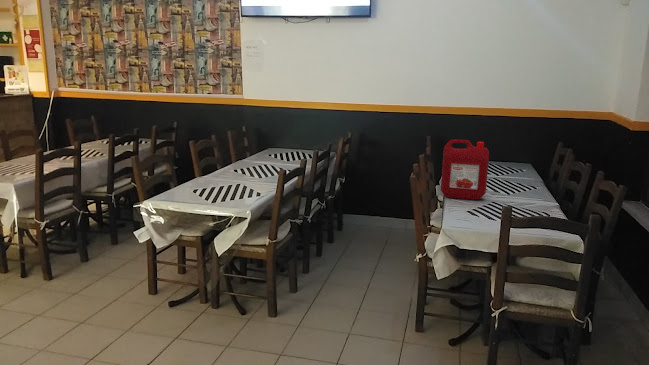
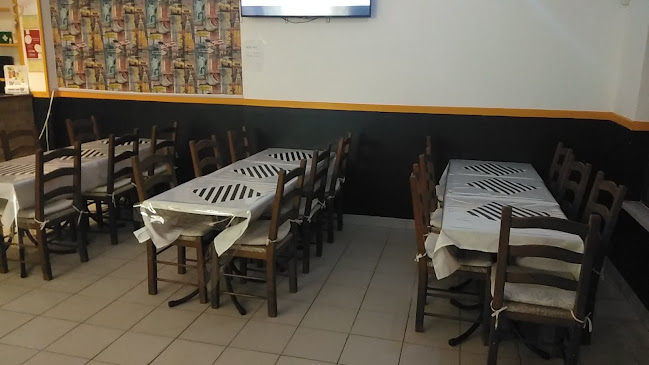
- ketchup jug (464, 169)
